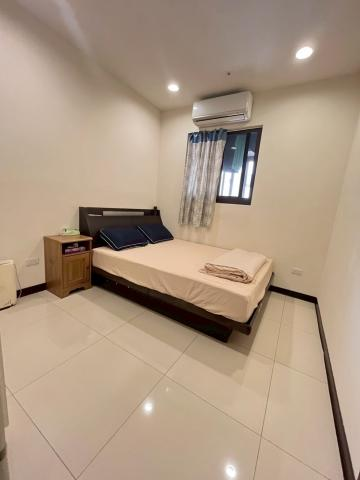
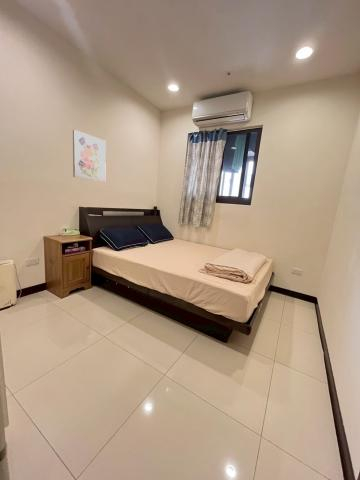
+ wall art (90, 158)
